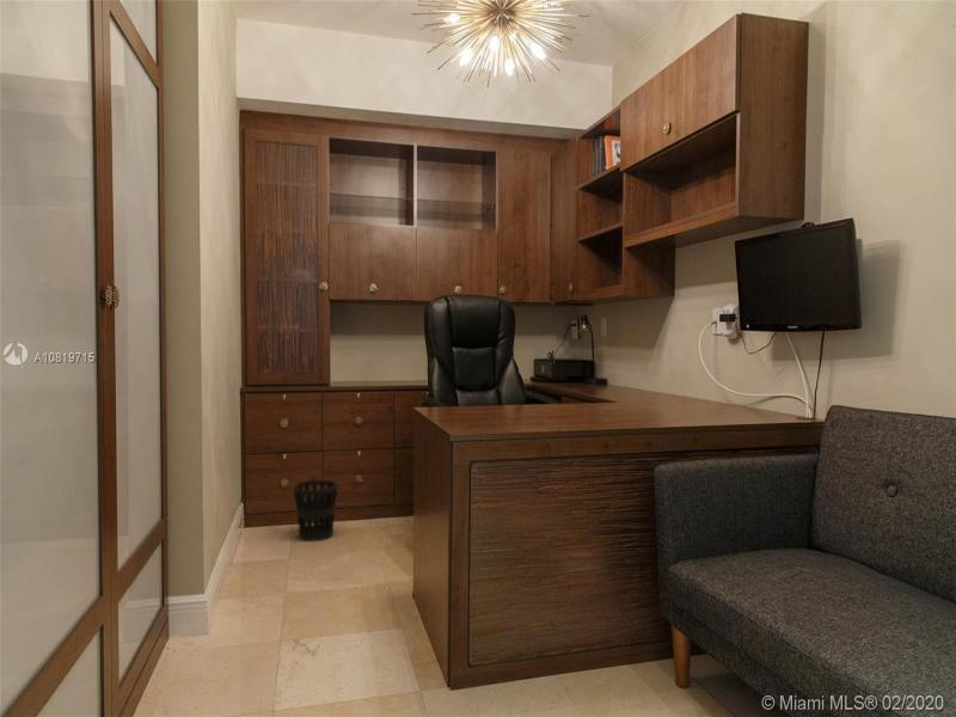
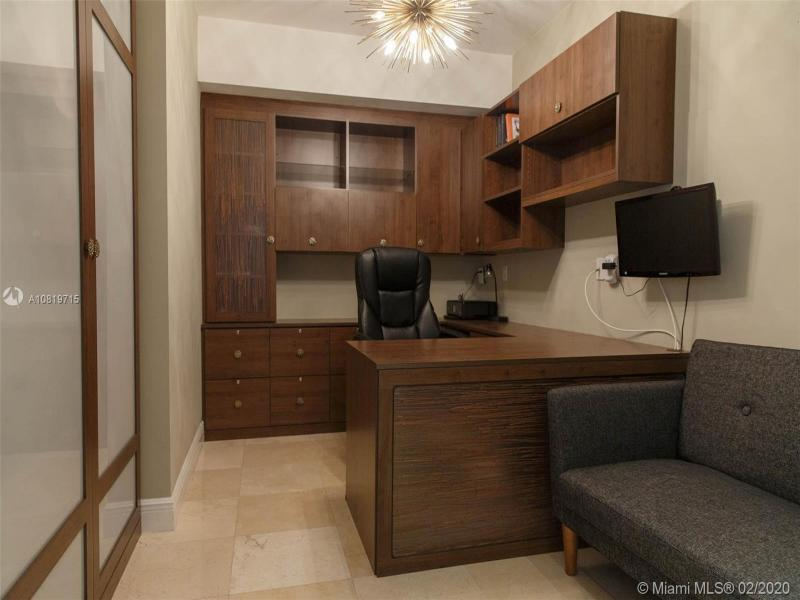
- wastebasket (315, 509)
